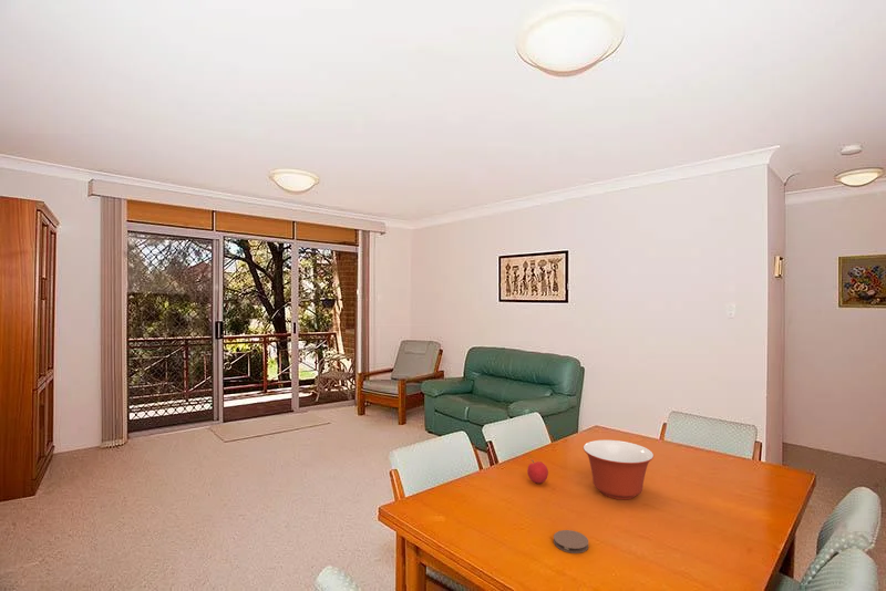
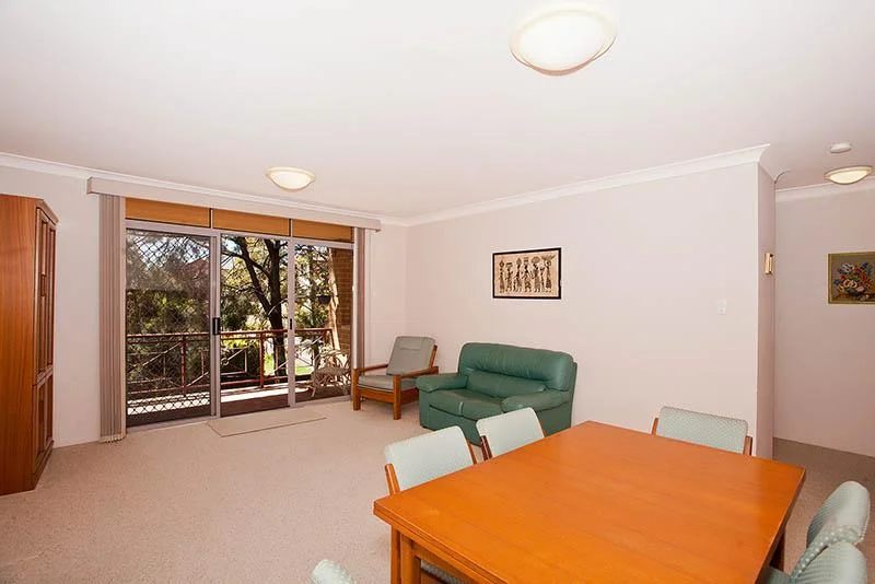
- fruit (537, 471)
- mixing bowl (617, 470)
- coaster (570, 541)
